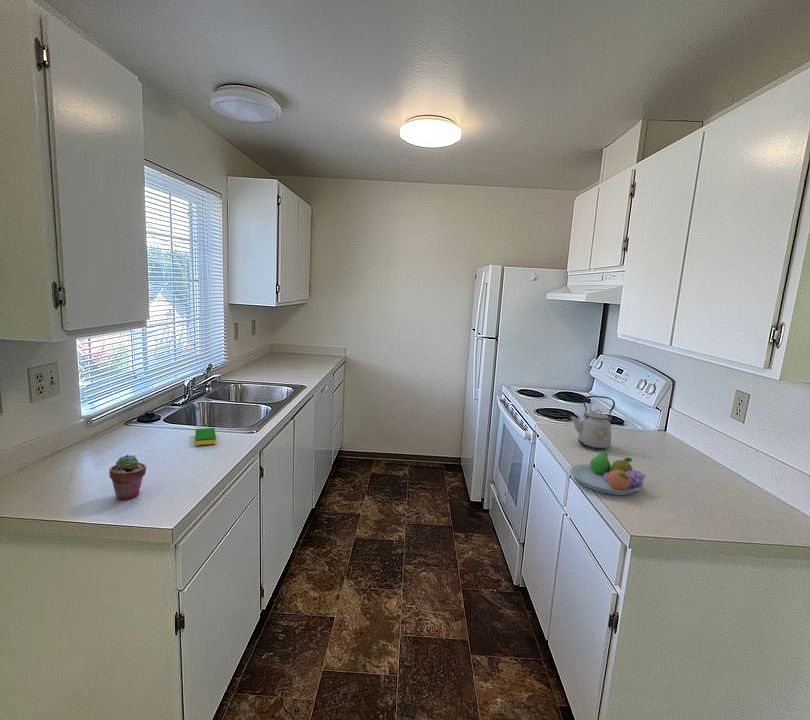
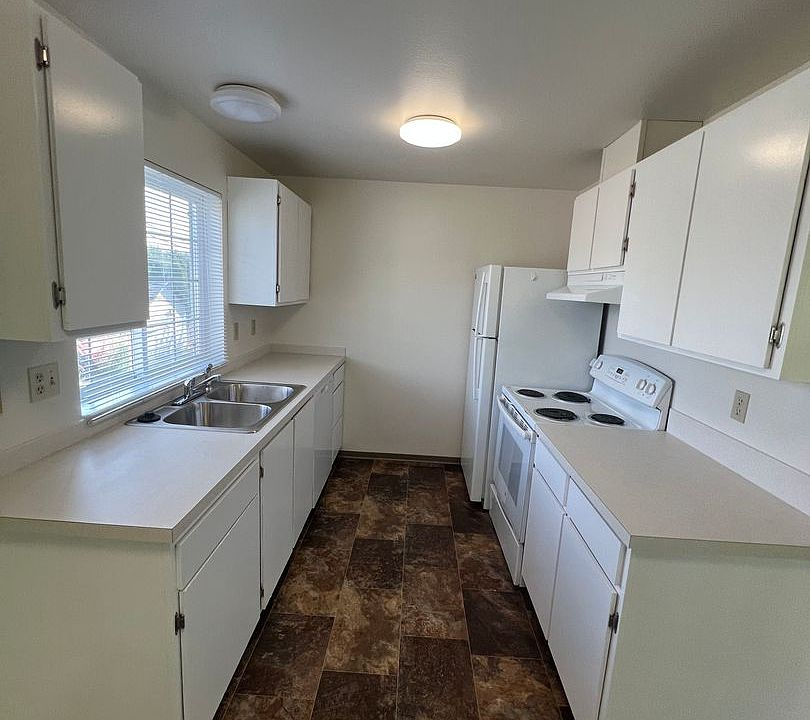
- kettle (590, 420)
- fruit bowl (607, 469)
- potted succulent (127, 475)
- dish sponge (205, 436)
